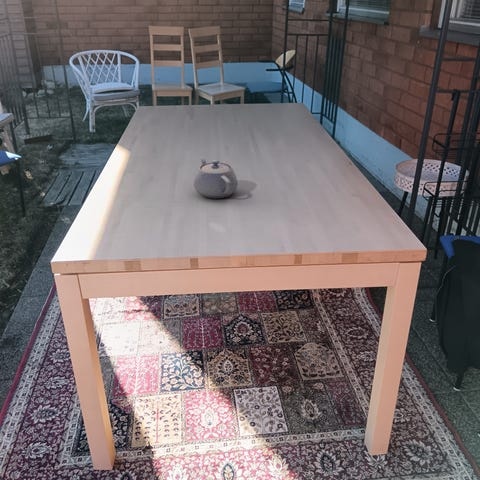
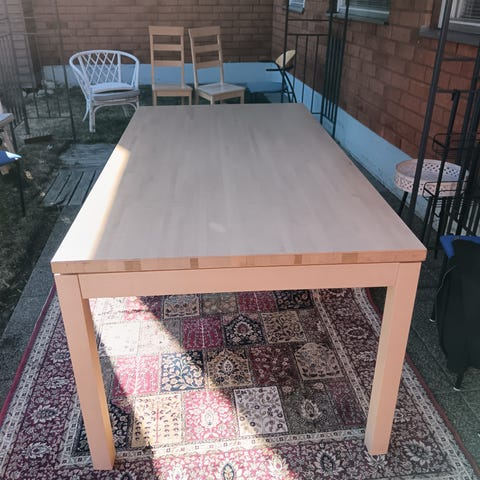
- teapot (214, 176)
